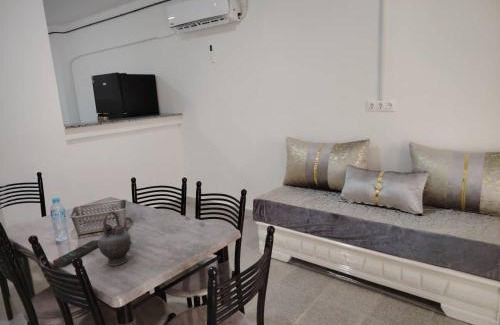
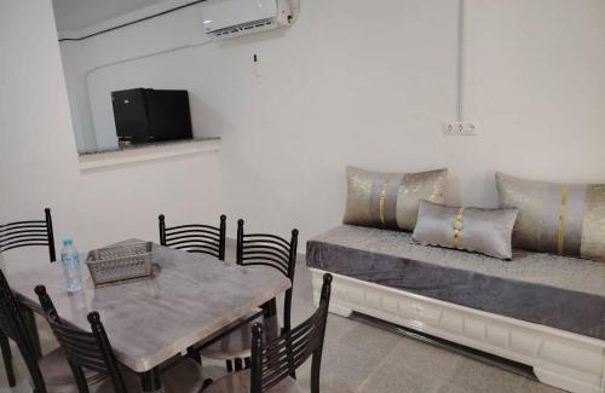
- remote control (79, 252)
- teapot (116, 235)
